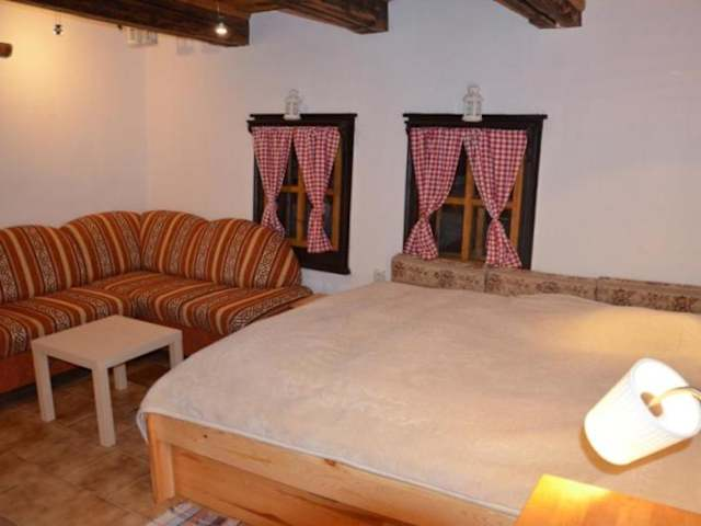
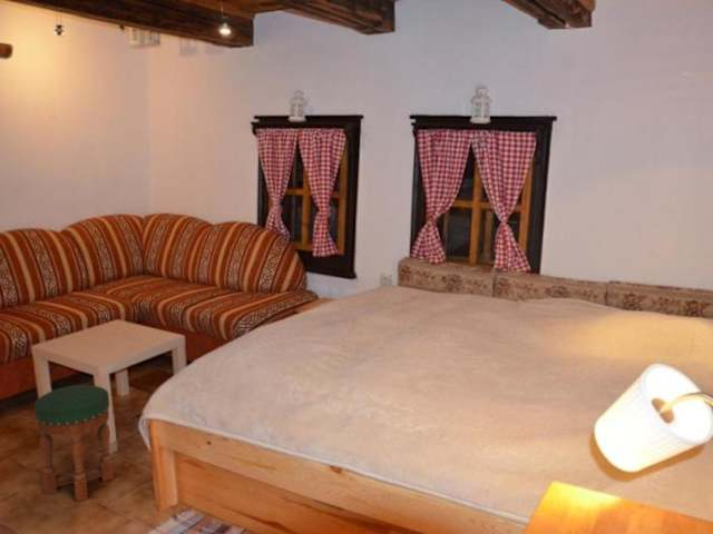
+ stool (75, 438)
